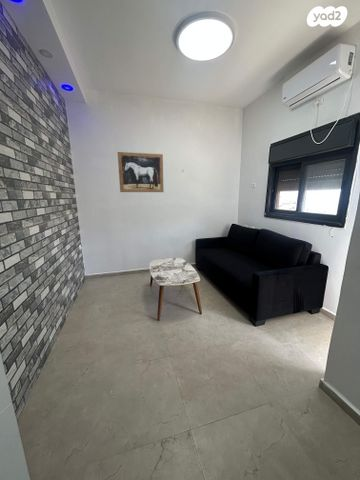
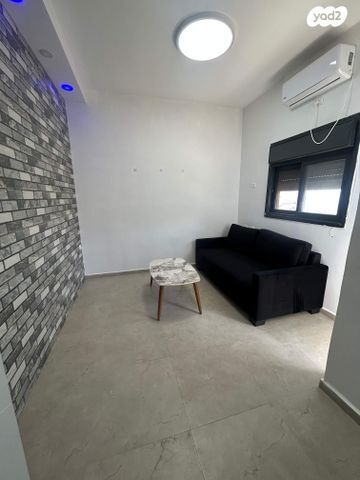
- wall art (141, 173)
